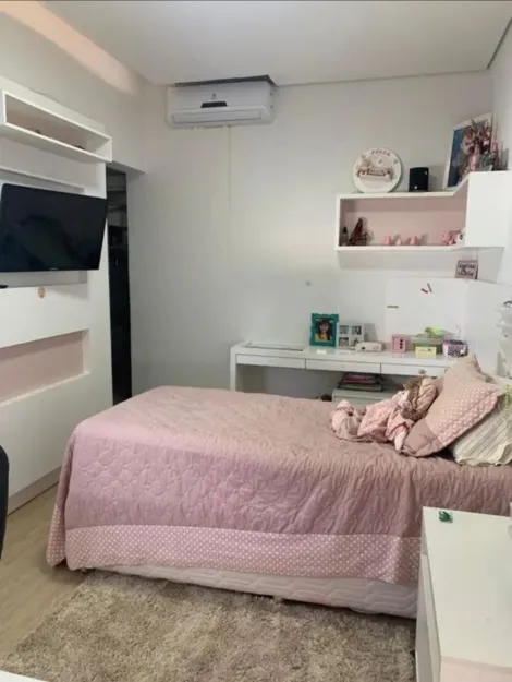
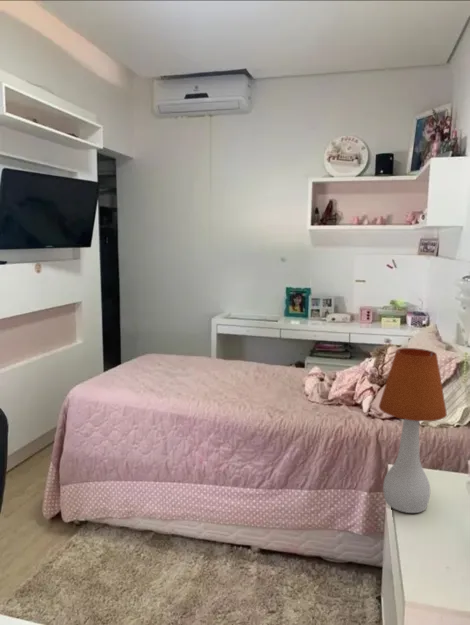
+ table lamp (410, 429)
